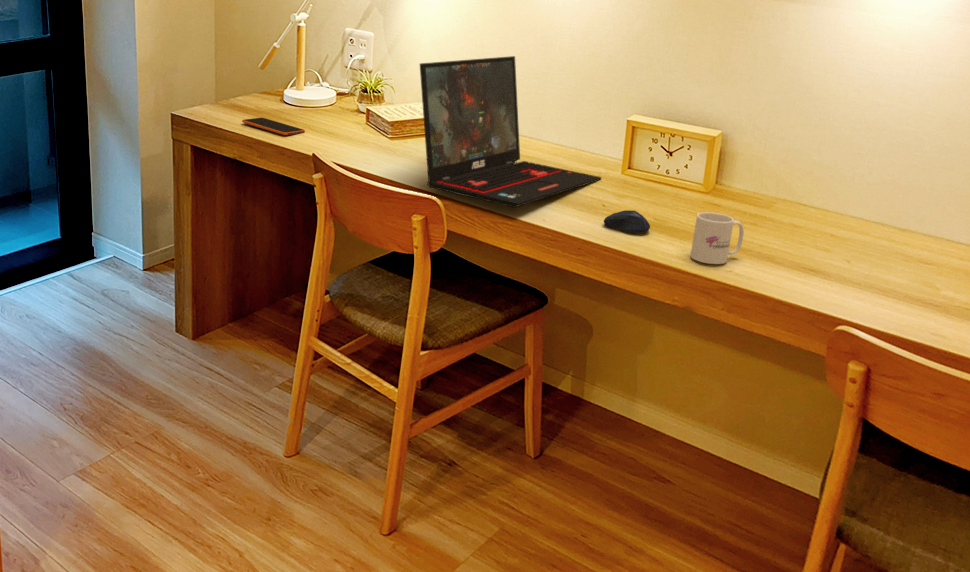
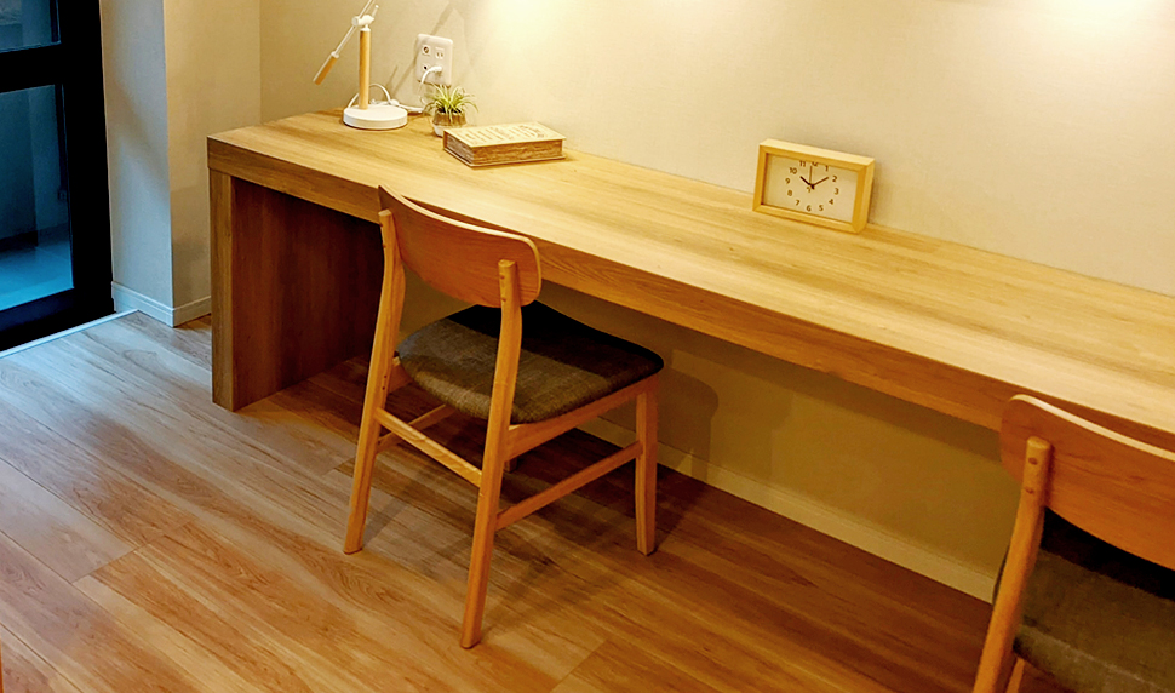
- computer mouse (628, 218)
- laptop (515, 126)
- smartphone (273, 126)
- mug (719, 237)
